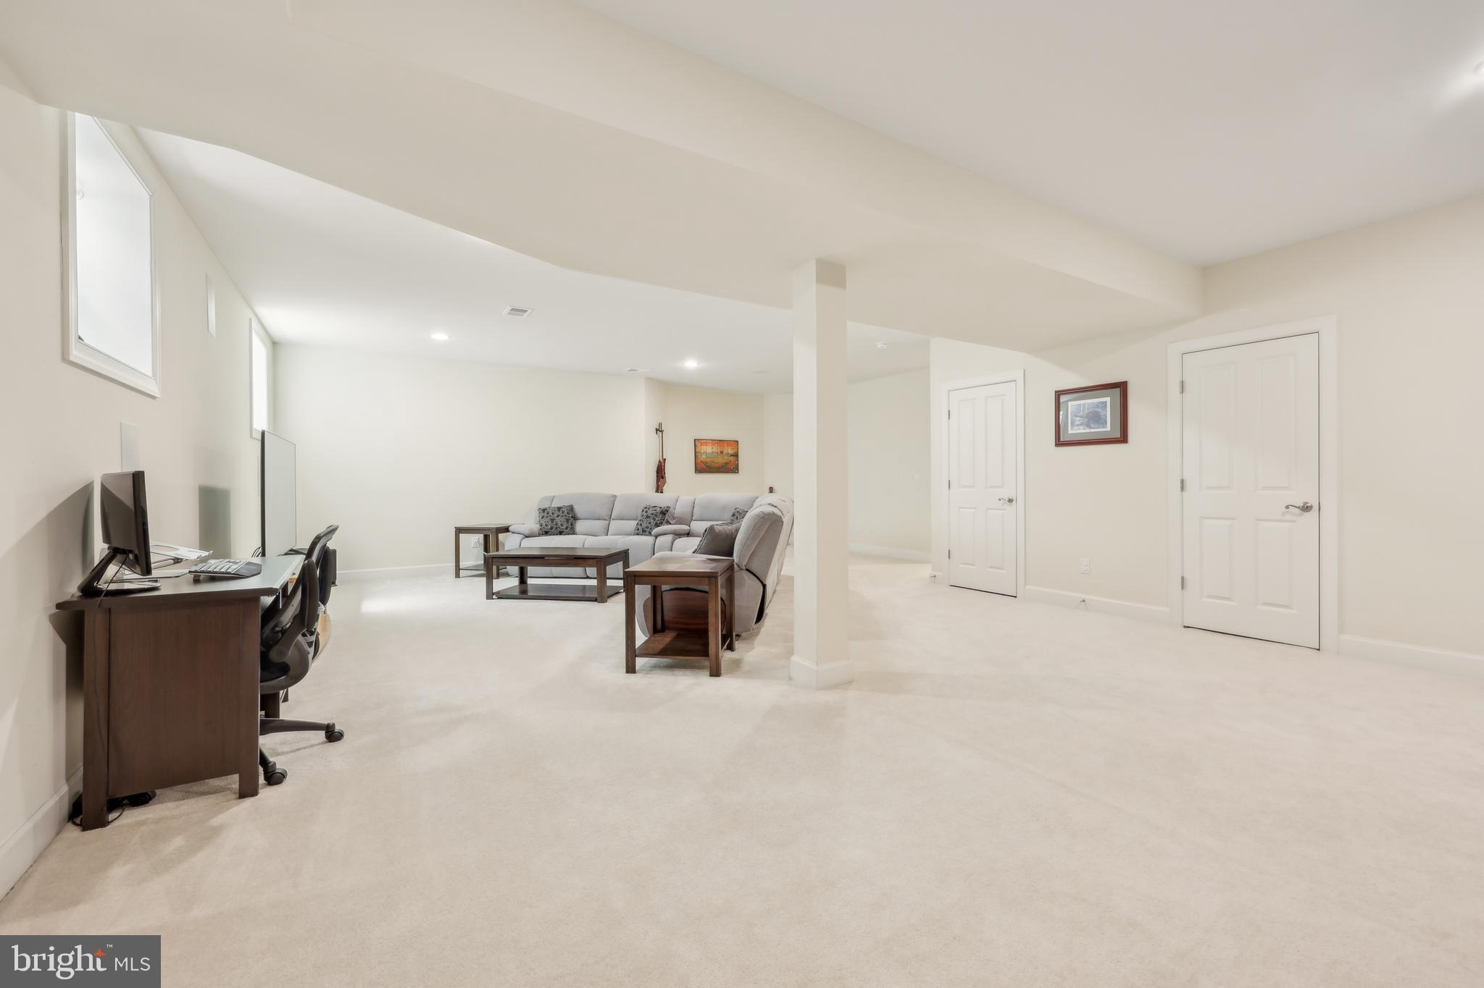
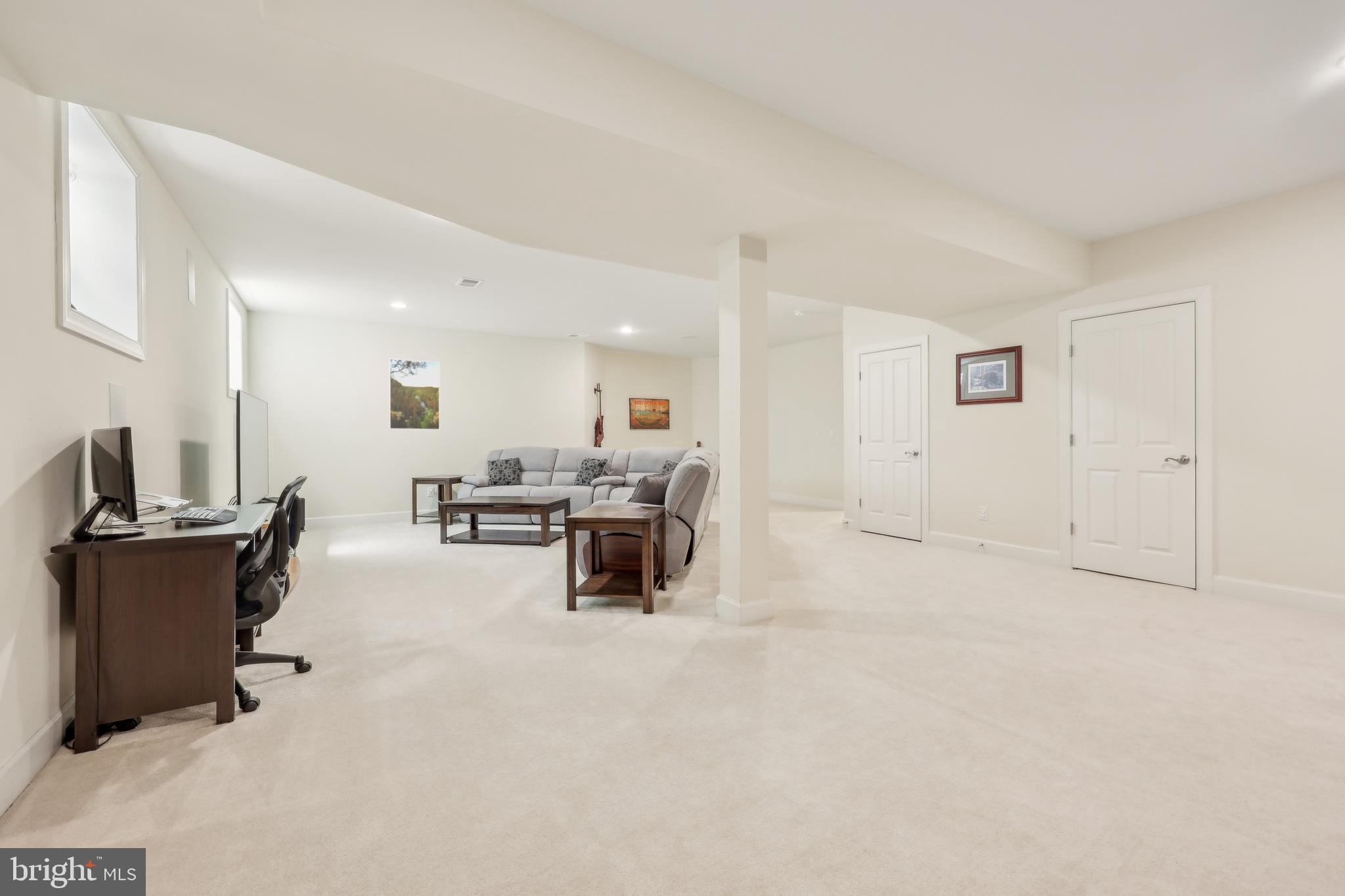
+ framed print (414, 395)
